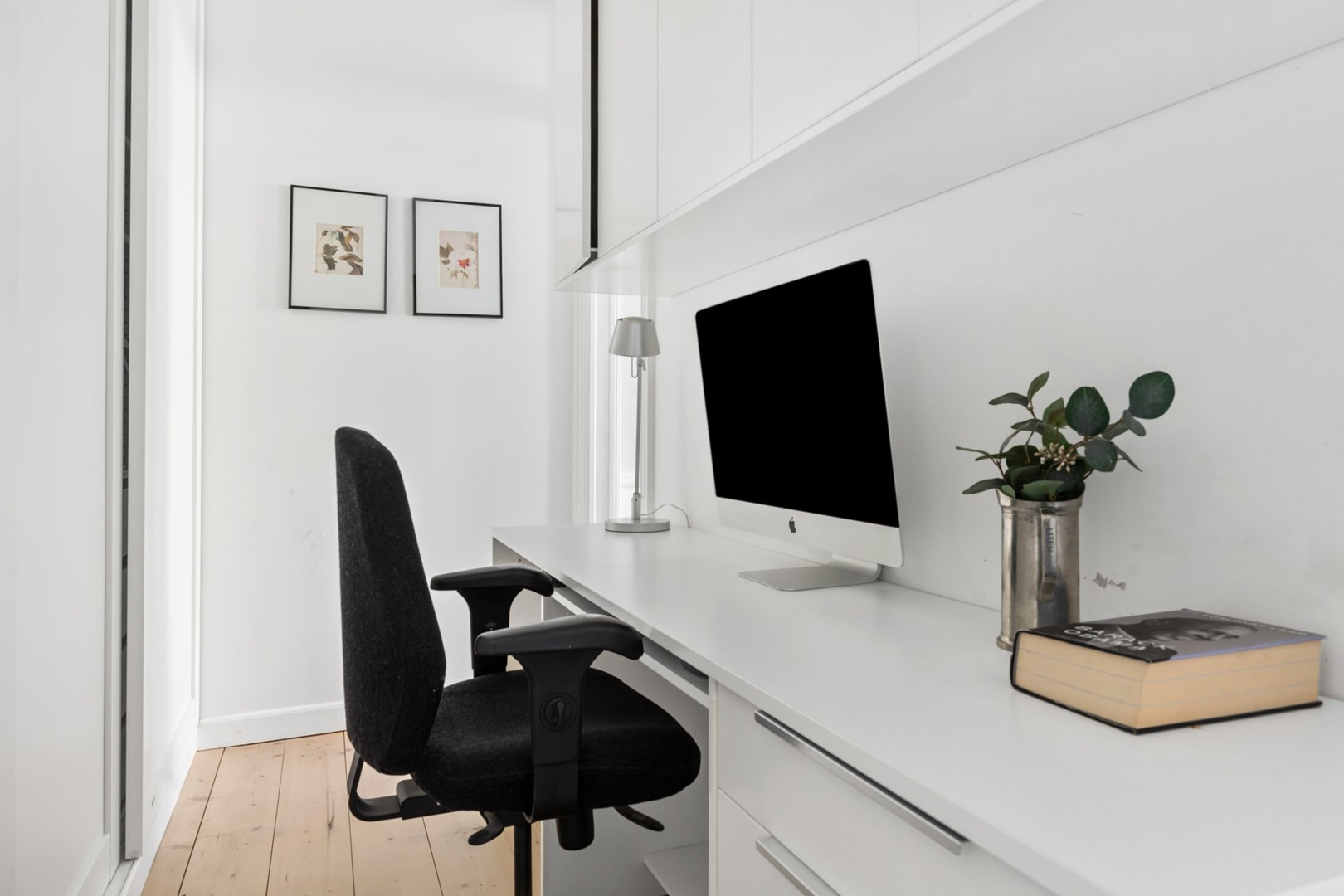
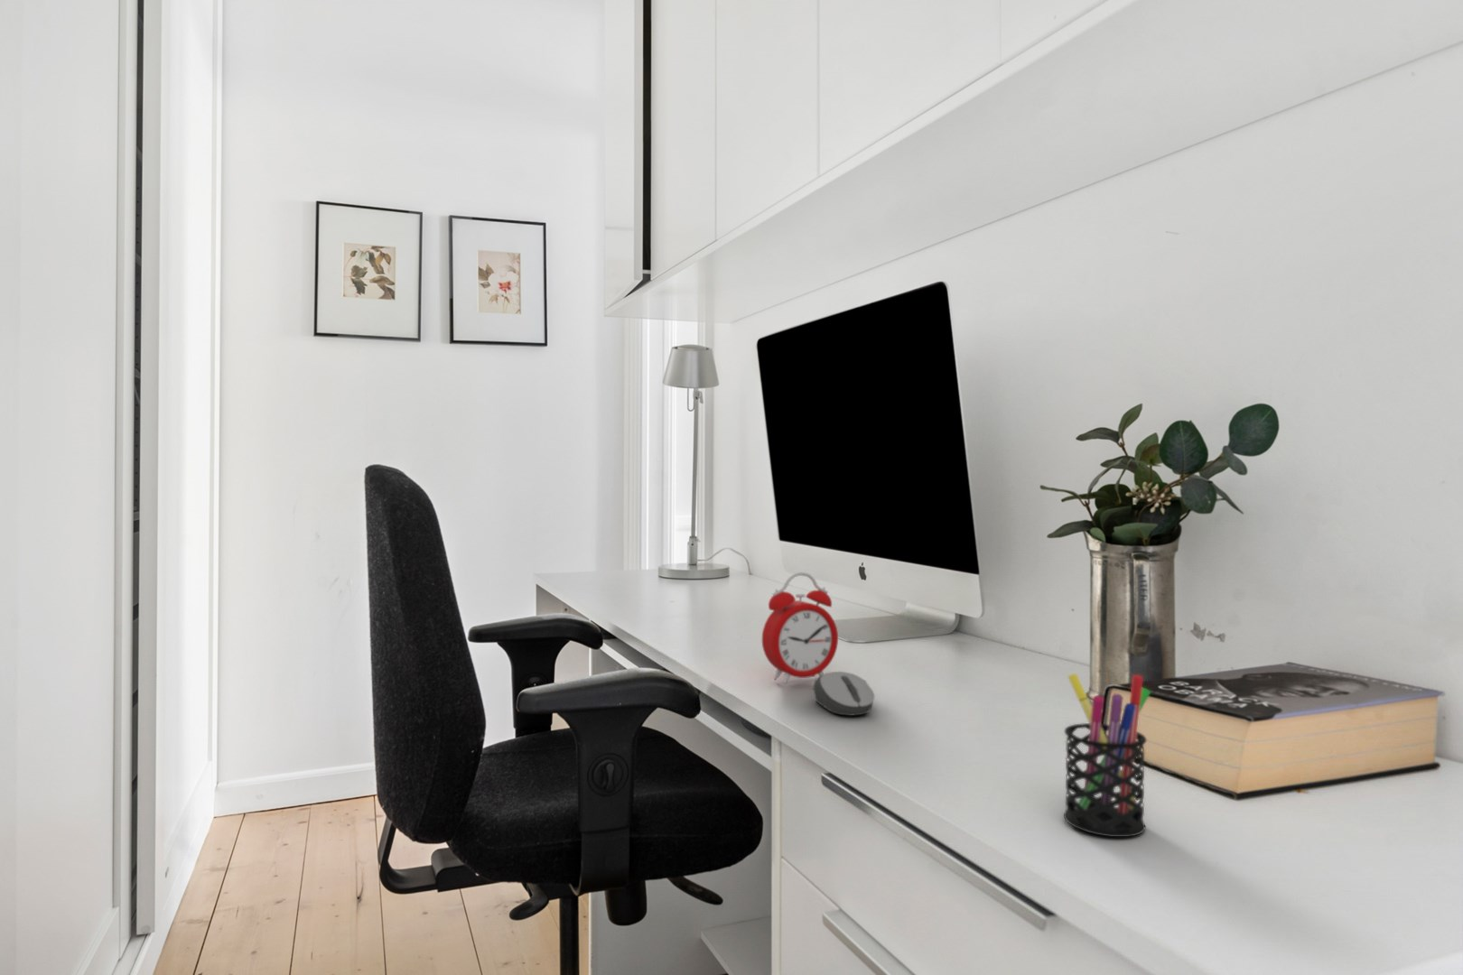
+ alarm clock (800, 626)
+ computer mouse (843, 691)
+ pen holder (1115, 744)
